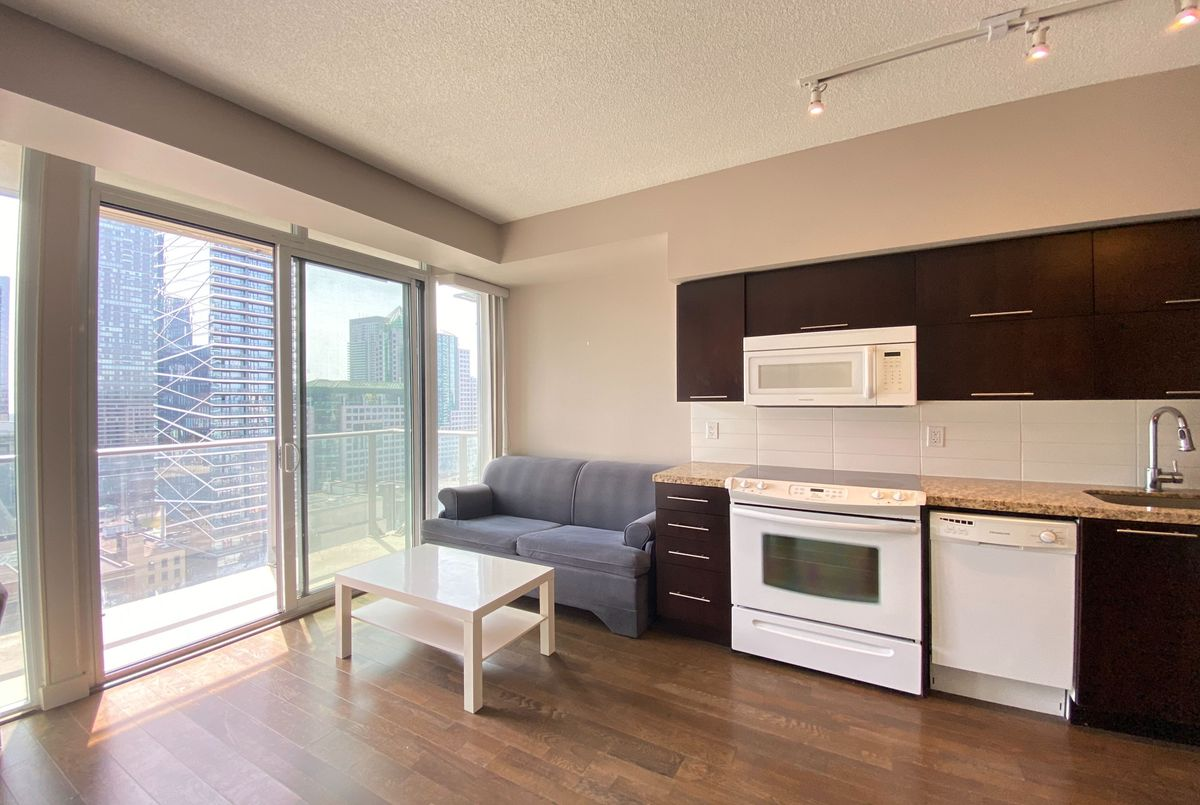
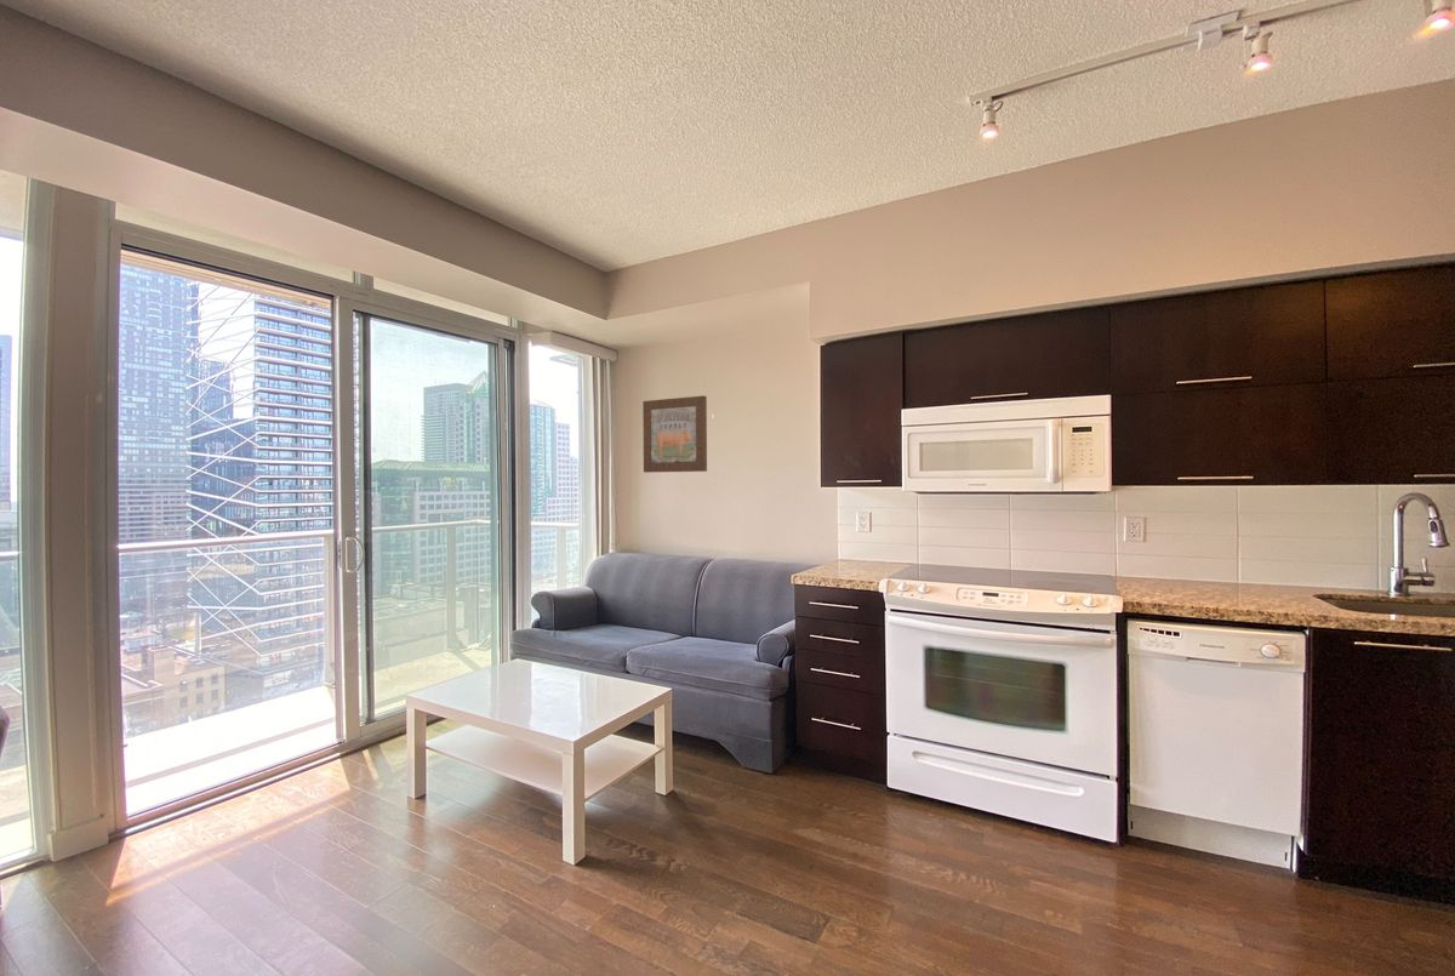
+ wall art (674, 435)
